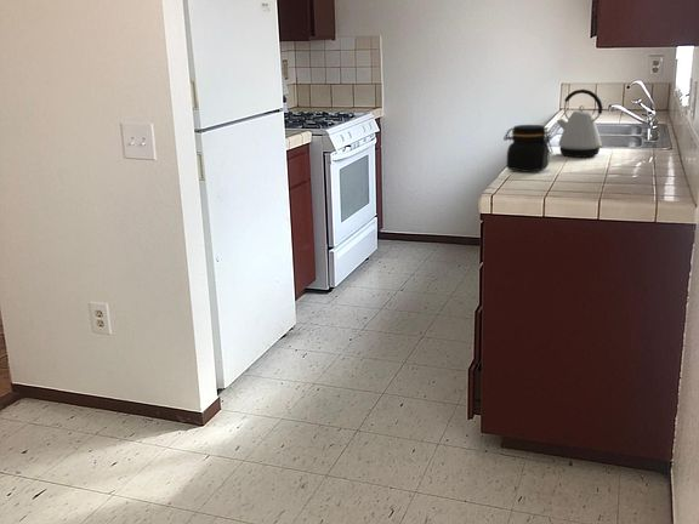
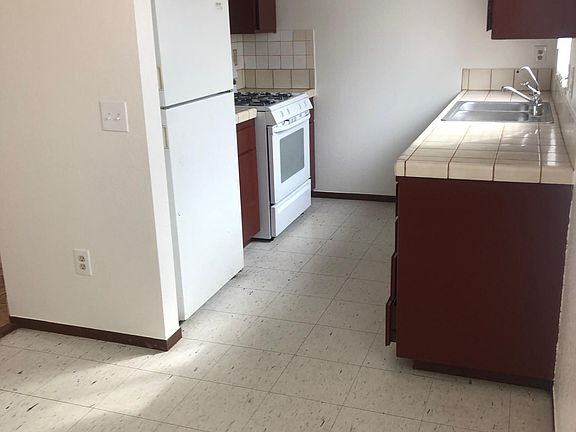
- jar (528, 148)
- kettle (579, 121)
